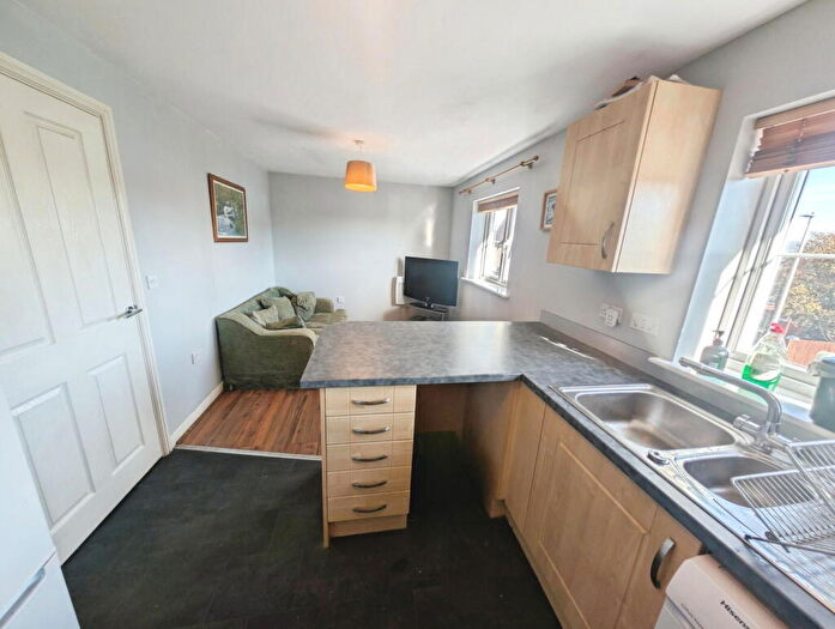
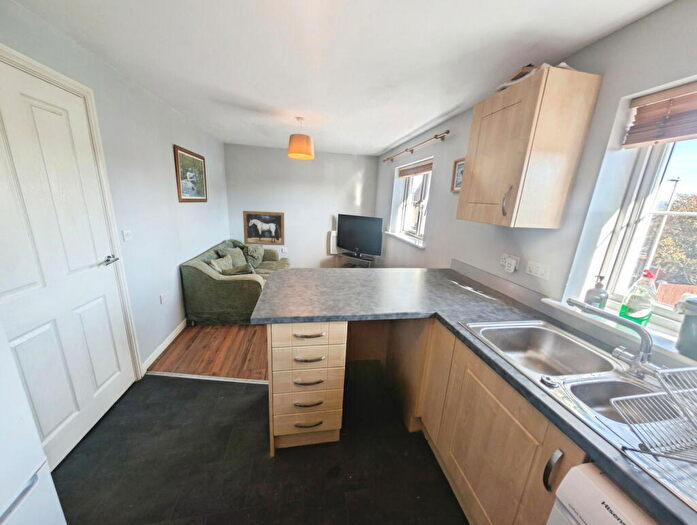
+ wall art (264, 228)
